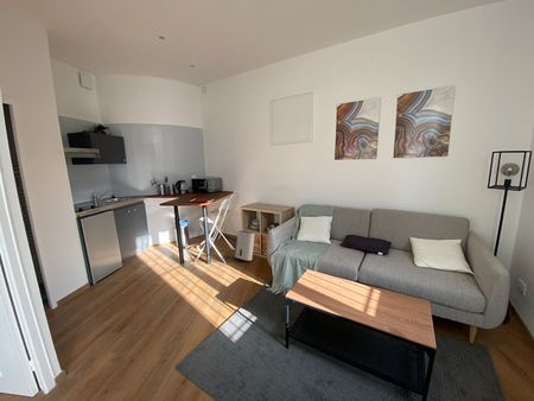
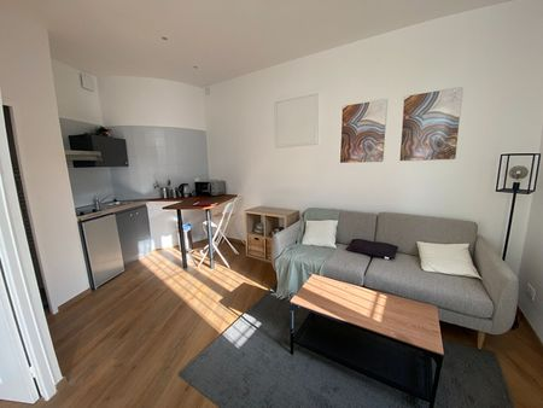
- air purifier (244, 244)
